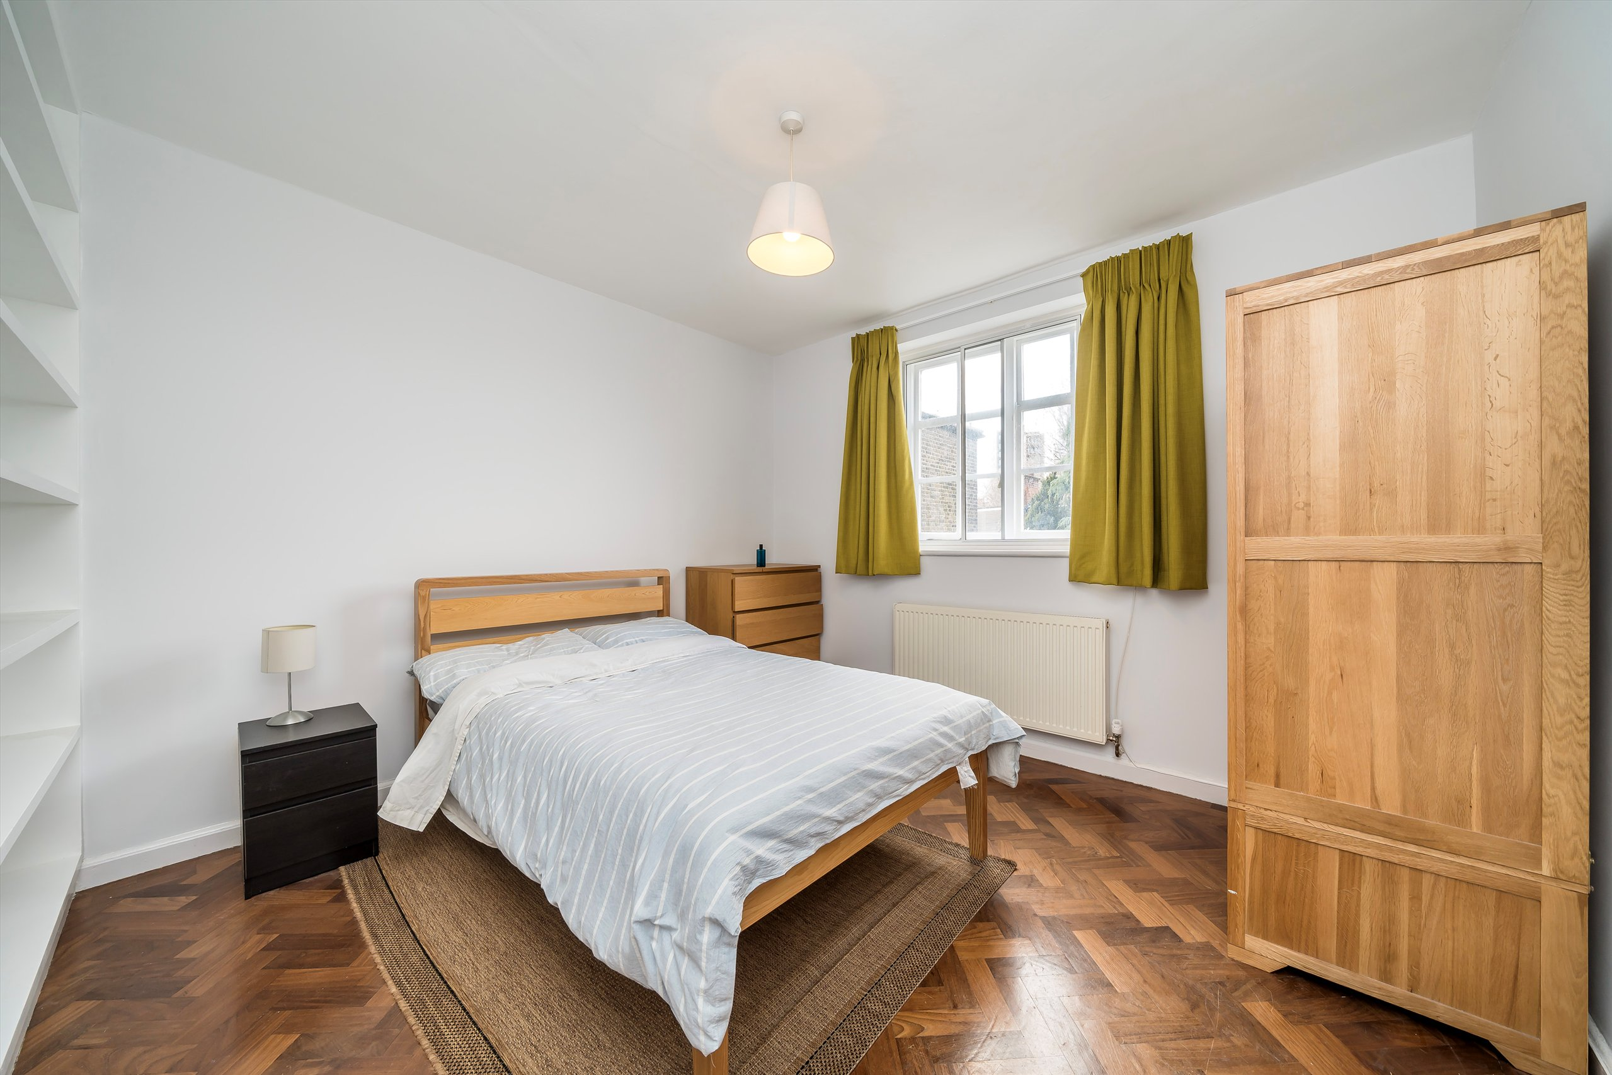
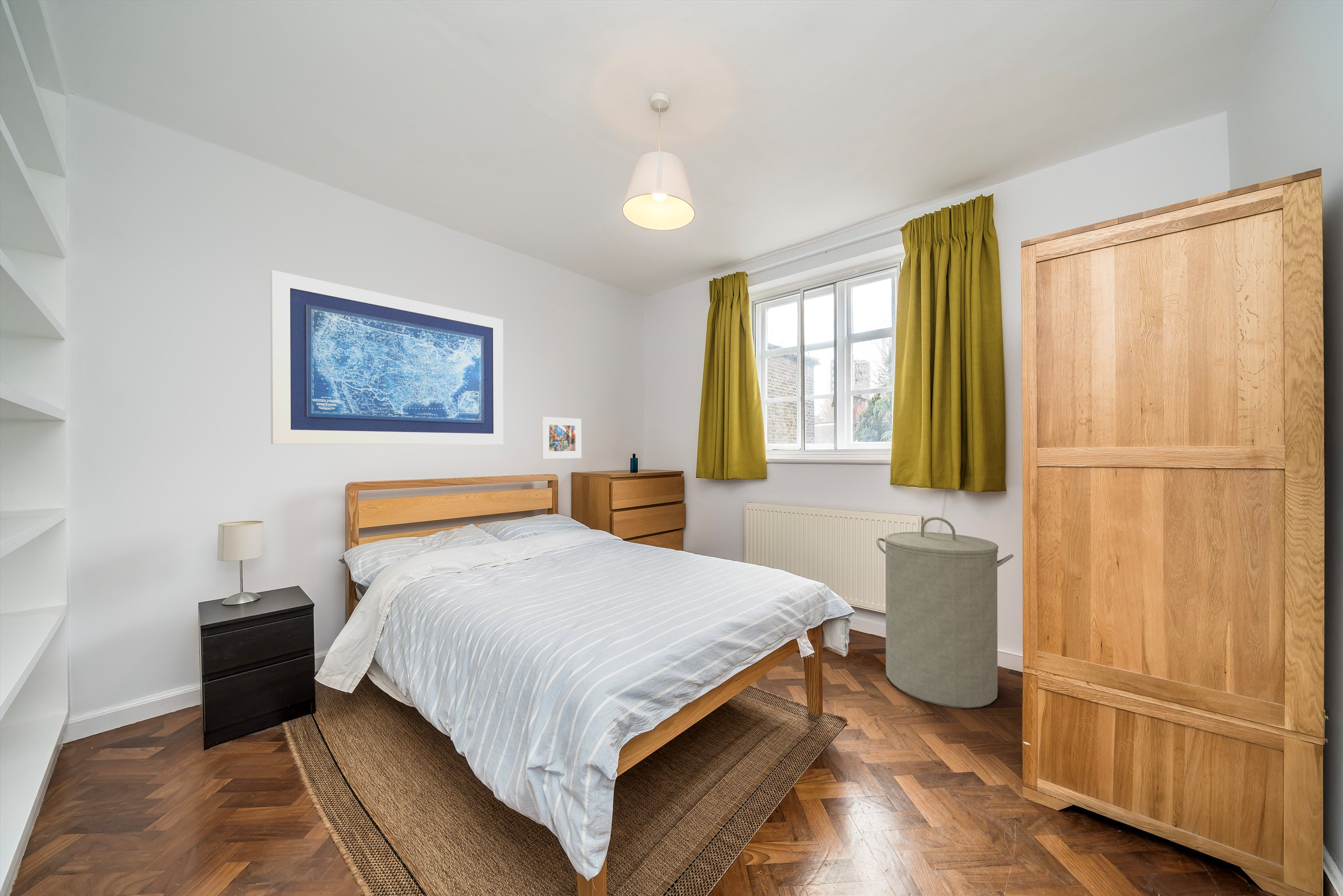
+ laundry hamper (939, 600)
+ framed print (562, 438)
+ wall art (405, 372)
